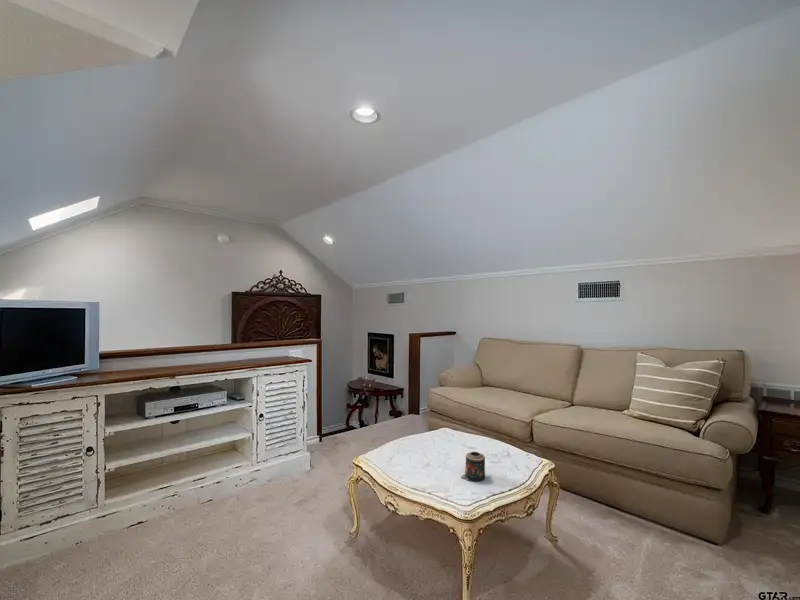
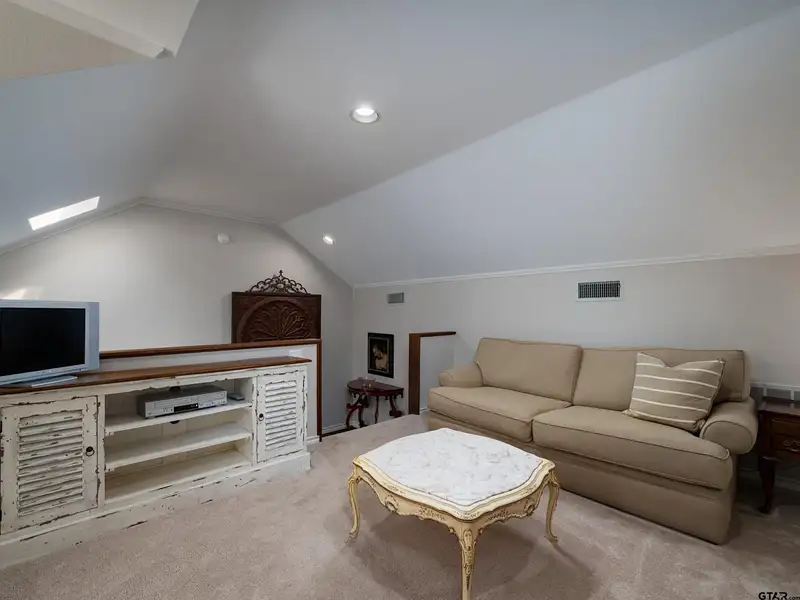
- candle (472, 465)
